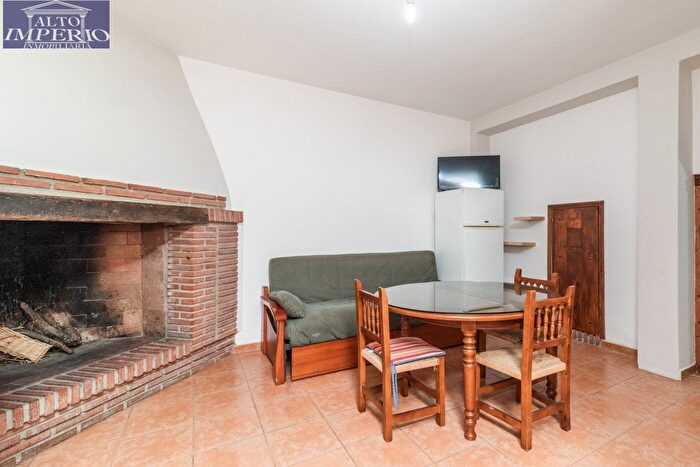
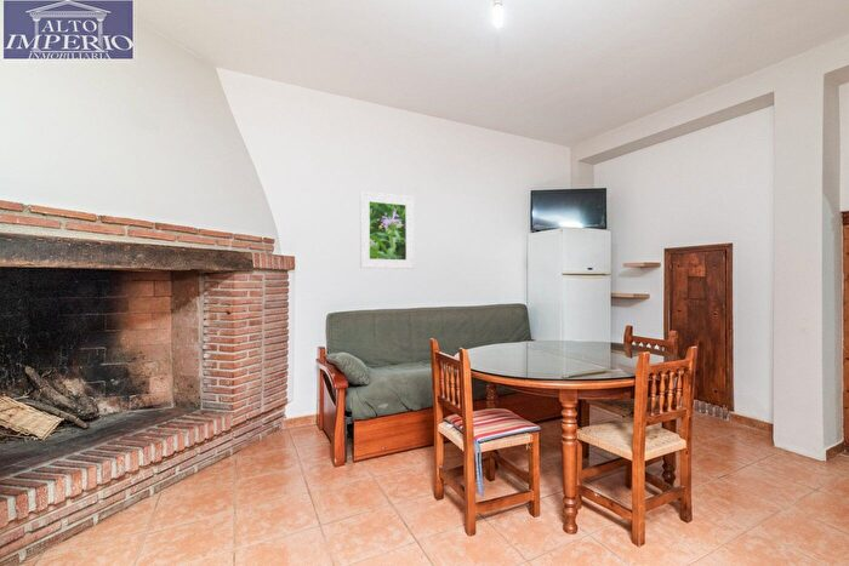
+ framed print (387, 230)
